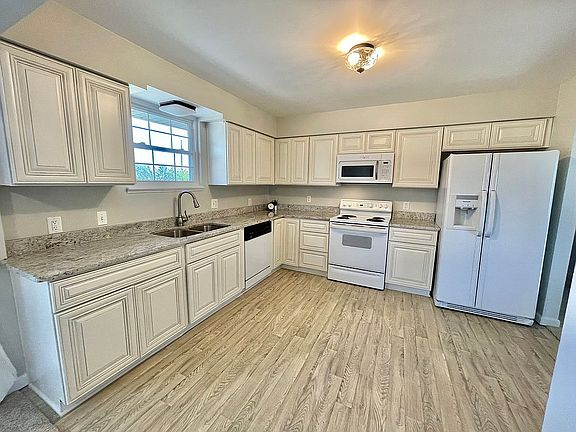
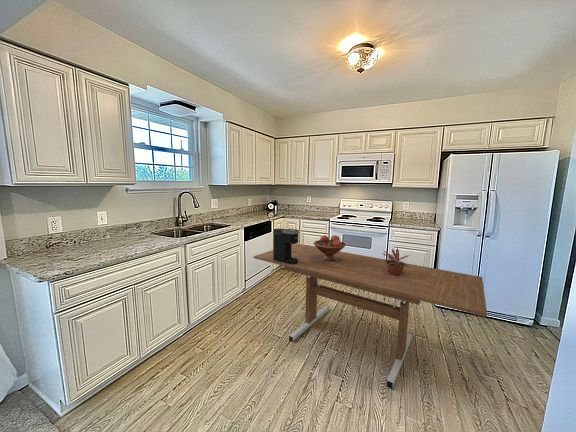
+ coffee maker (285, 245)
+ dining table (353, 303)
+ potted plant (395, 260)
+ fruit bowl (329, 248)
